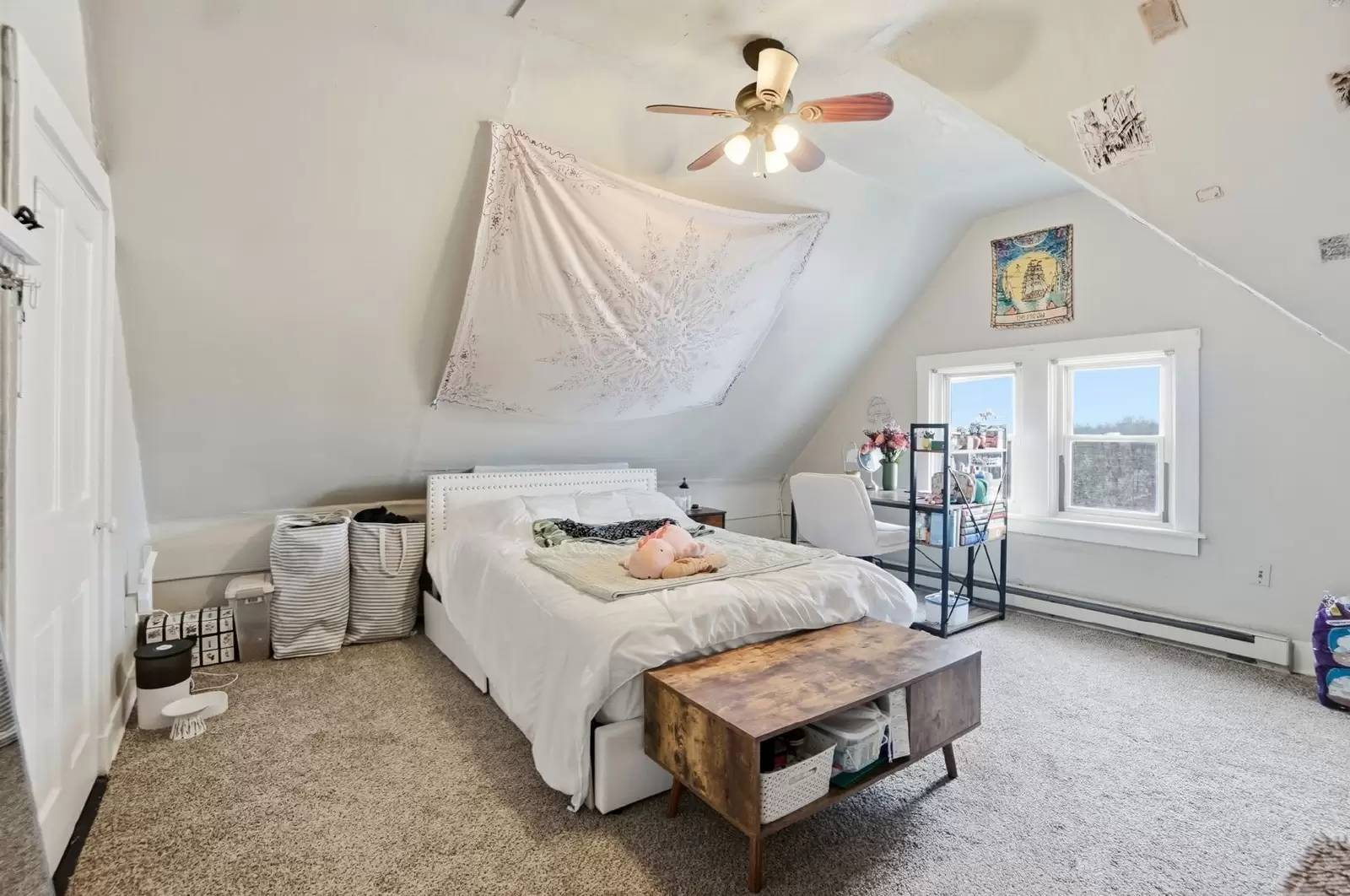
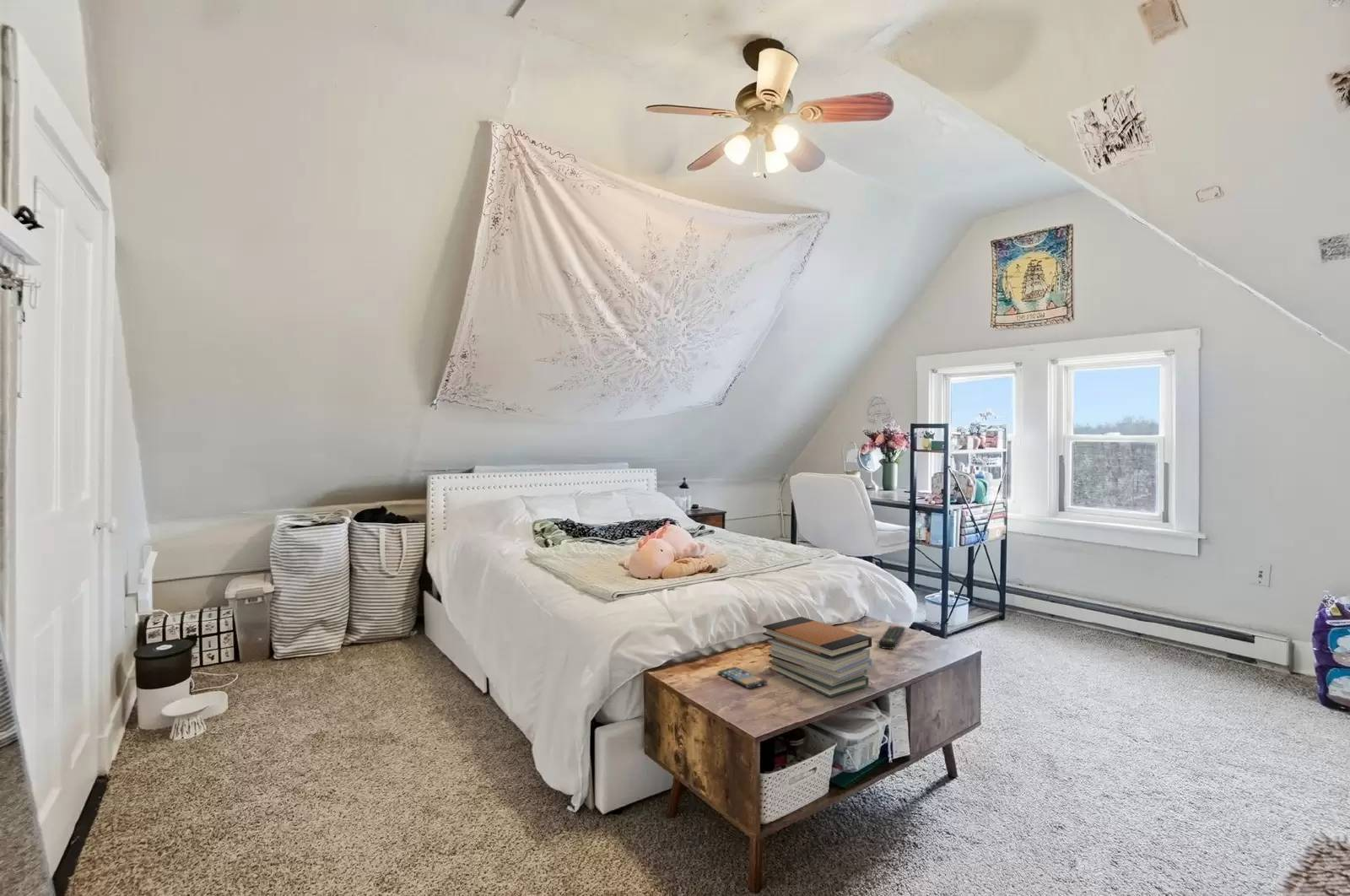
+ book stack (817, 654)
+ smartphone (742, 677)
+ remote control (892, 636)
